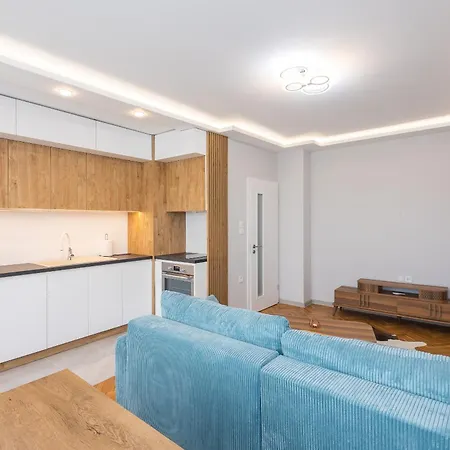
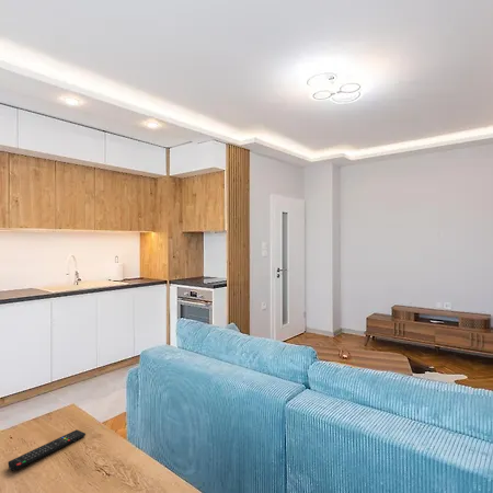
+ remote control (48, 448)
